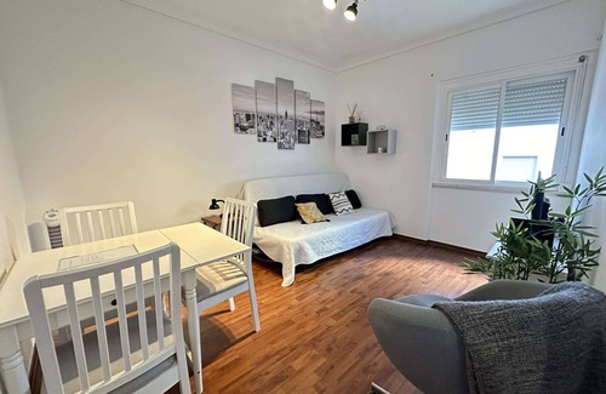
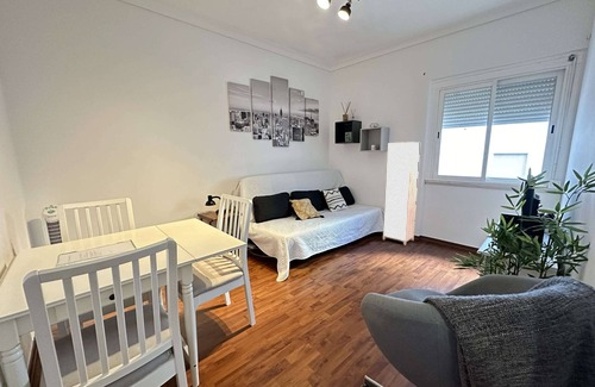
+ cabinet (400, 192)
